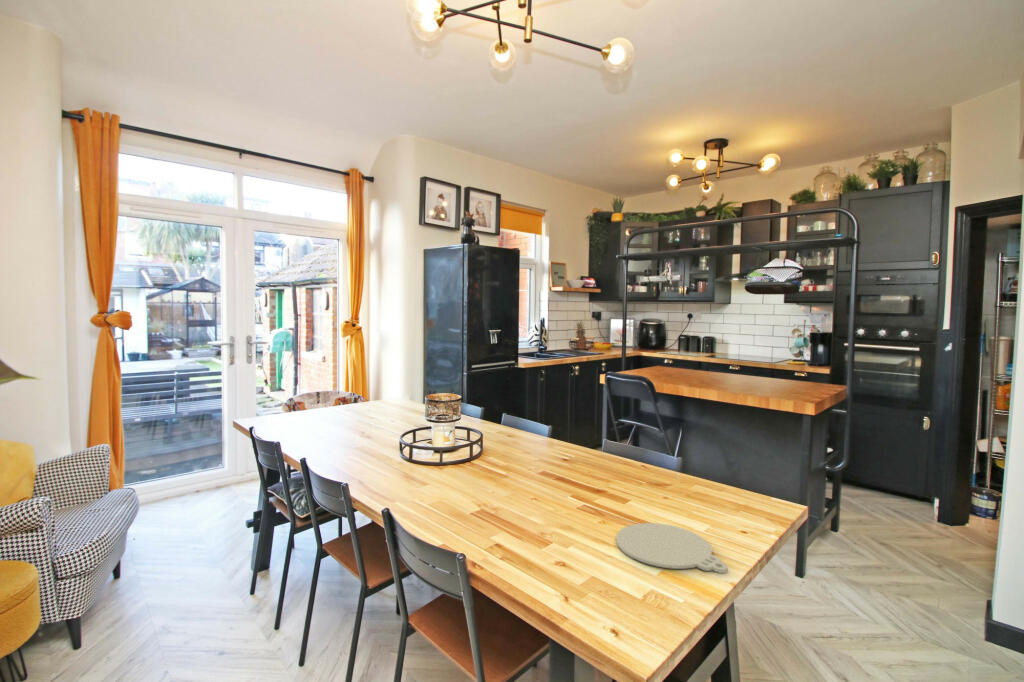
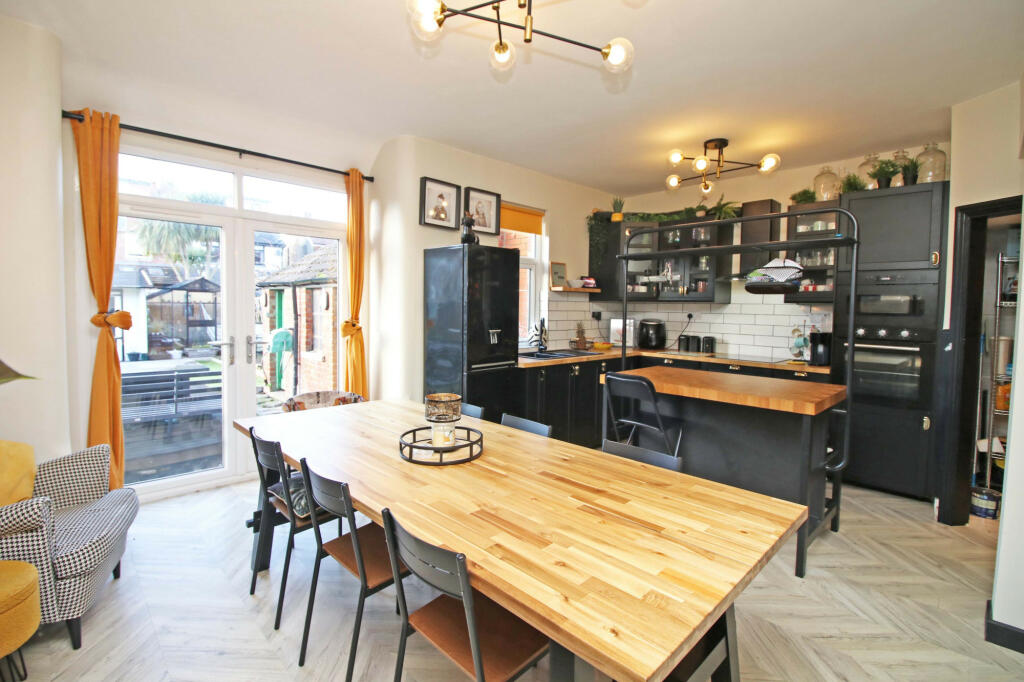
- plate (671, 547)
